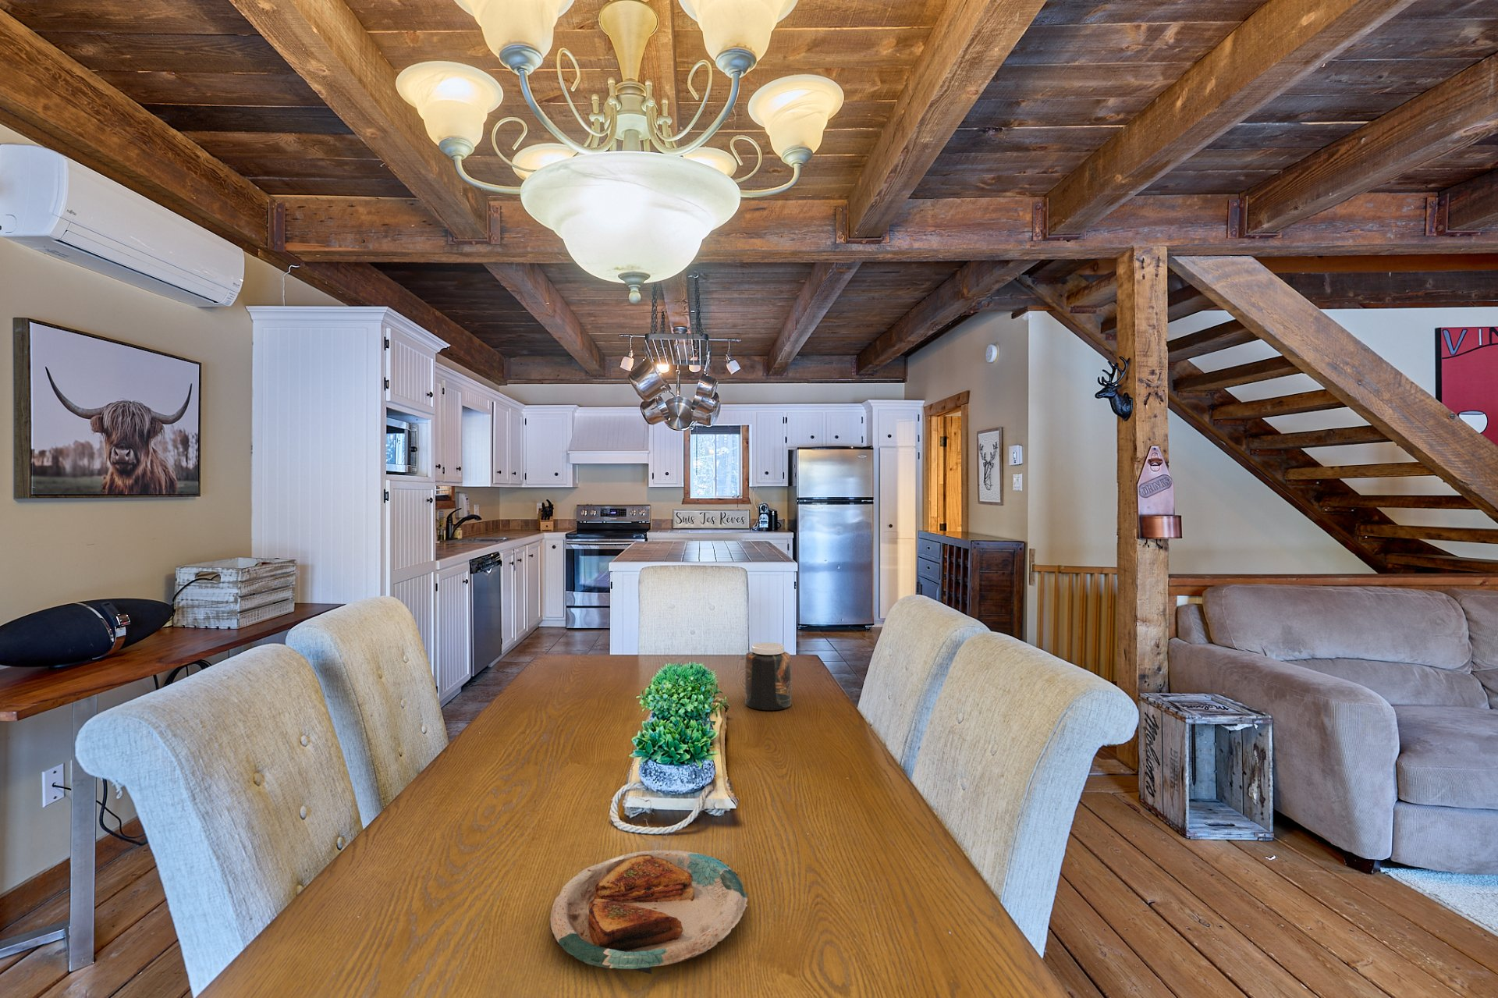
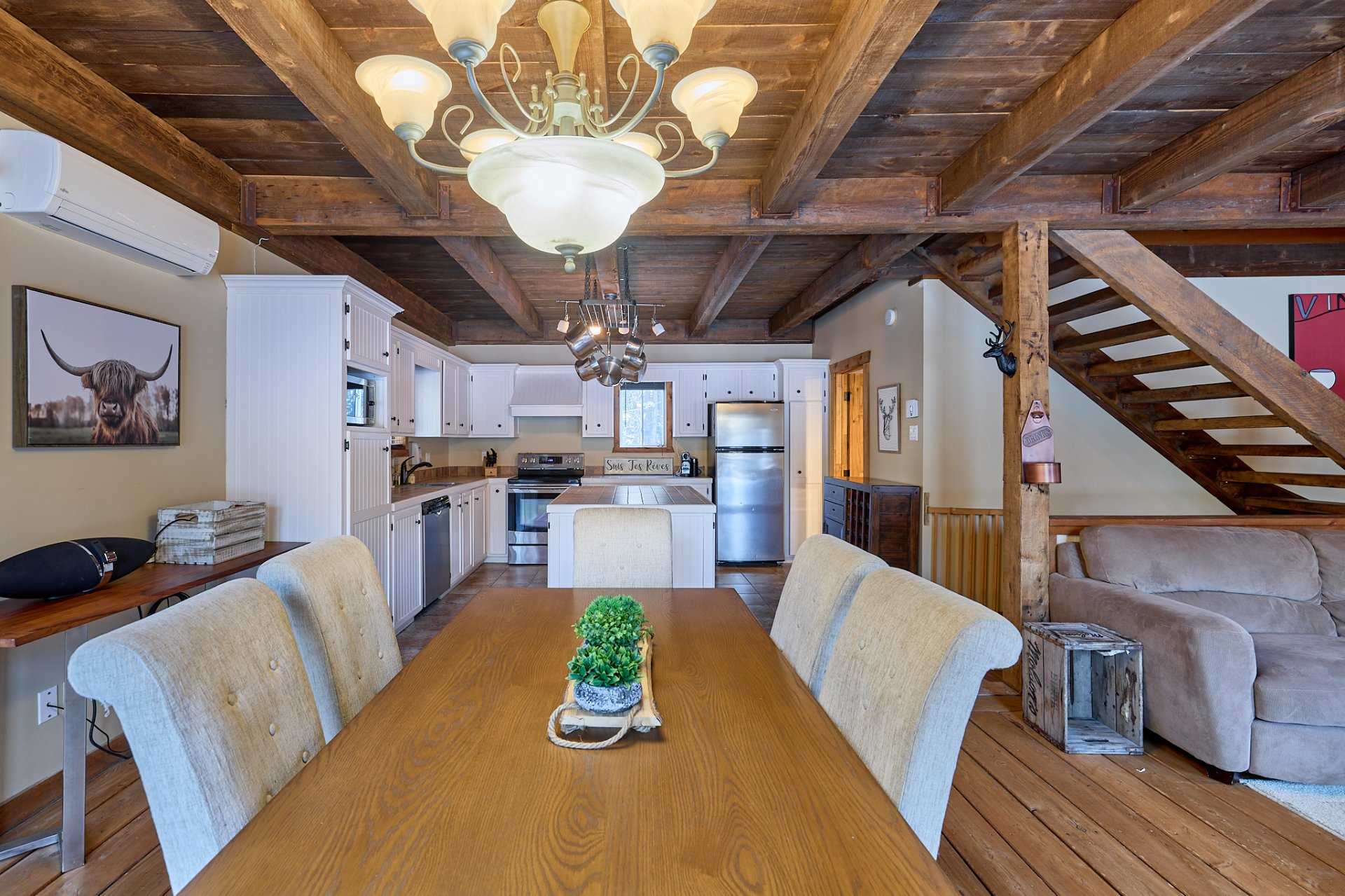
- jar (767, 674)
- plate (650, 903)
